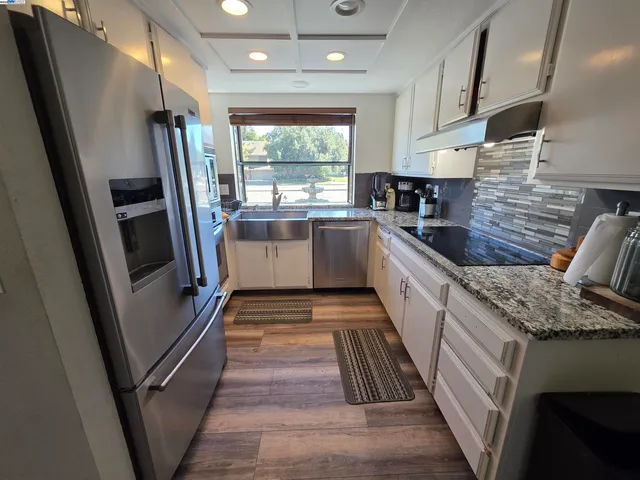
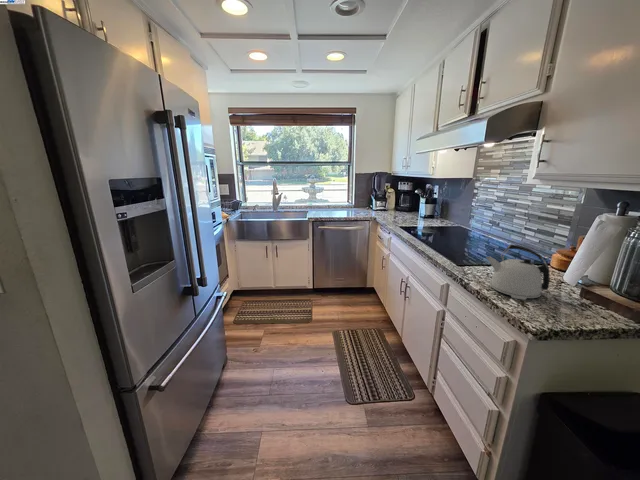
+ kettle (516, 268)
